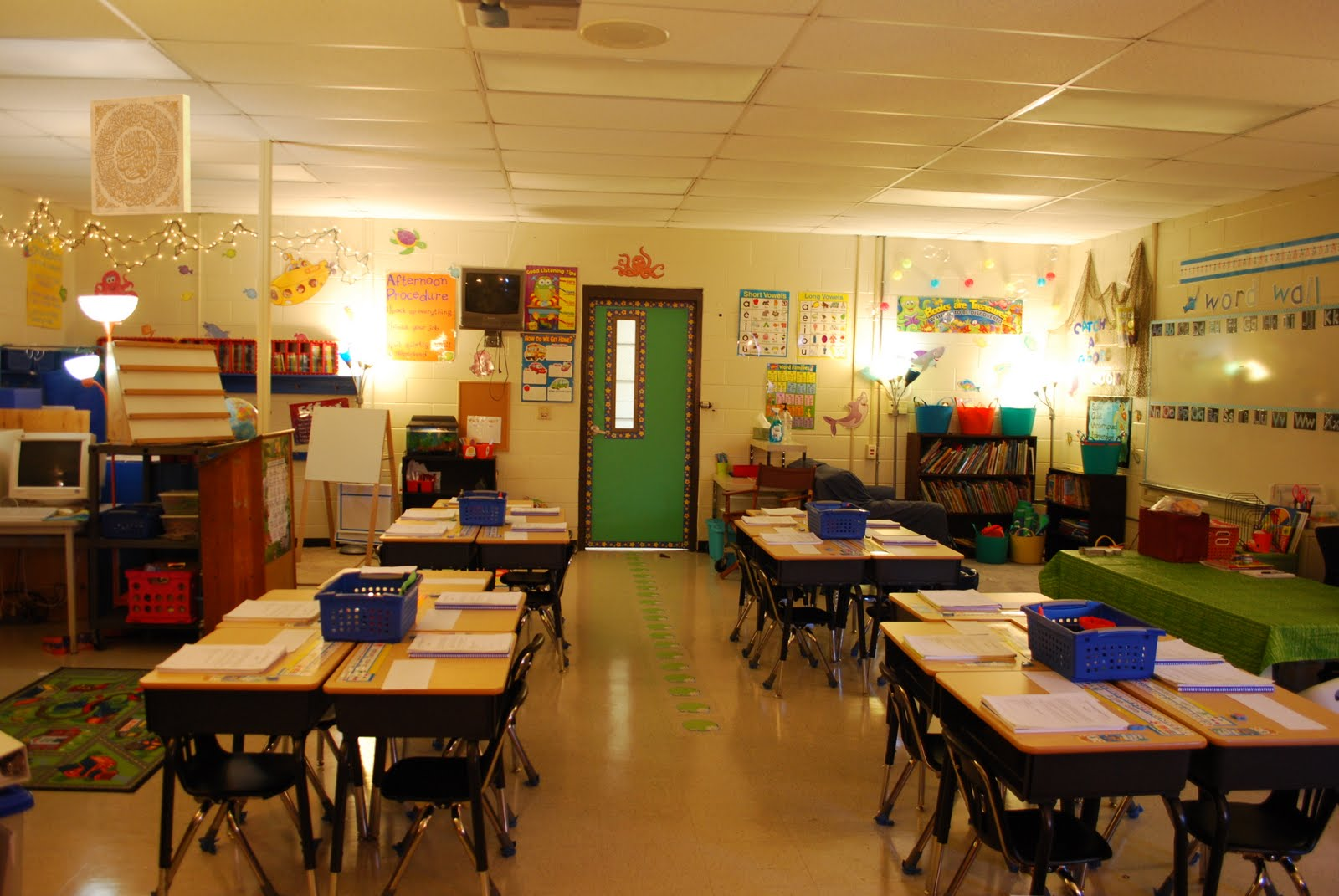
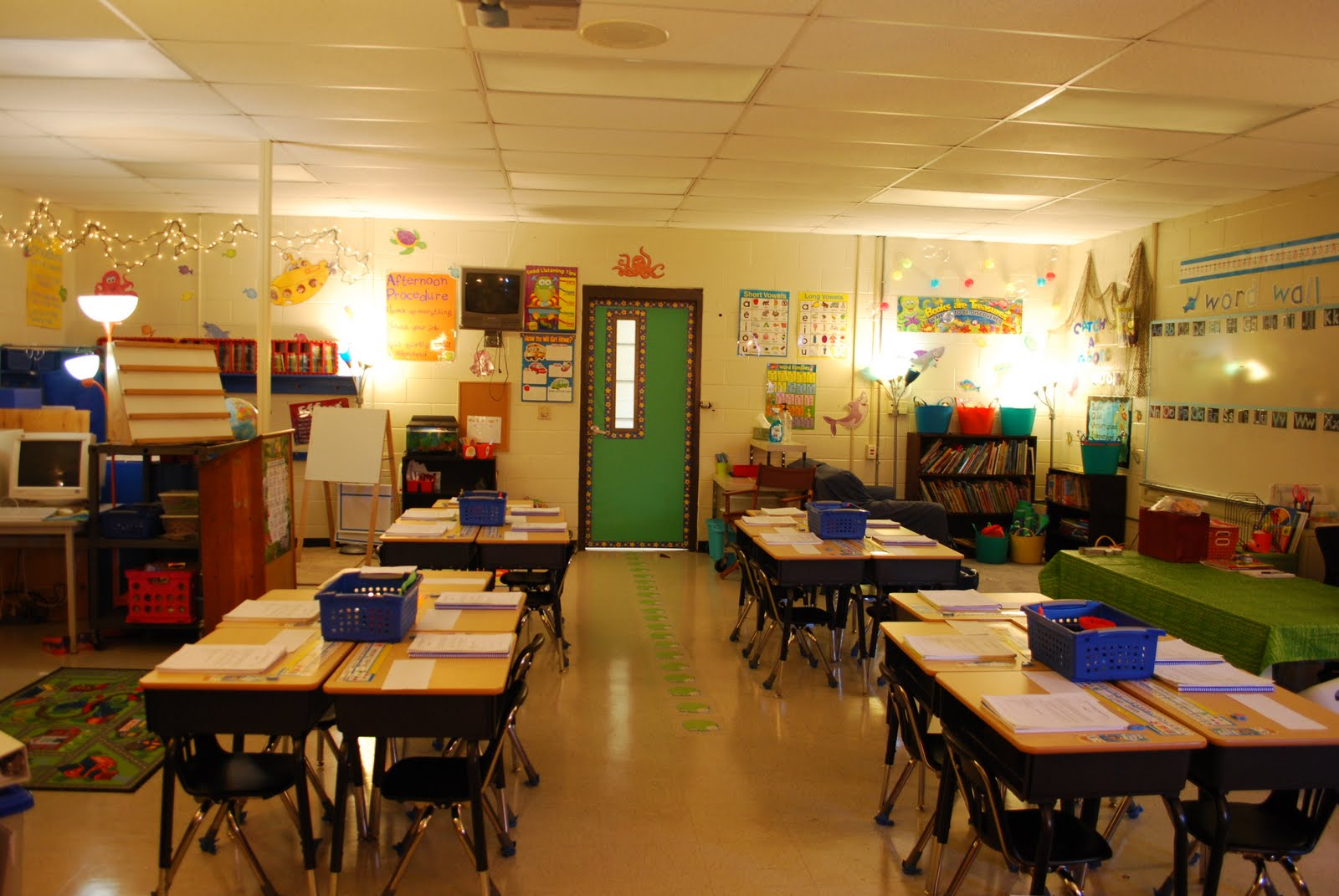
- light panel (140, 156)
